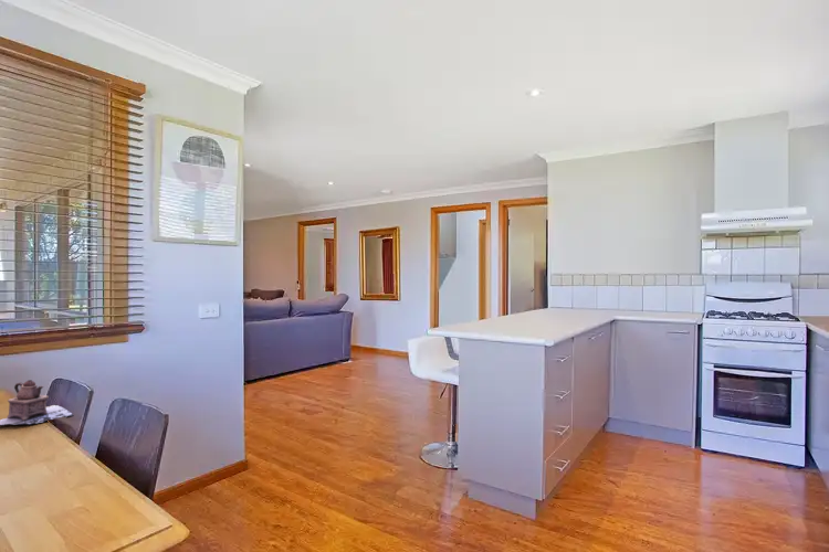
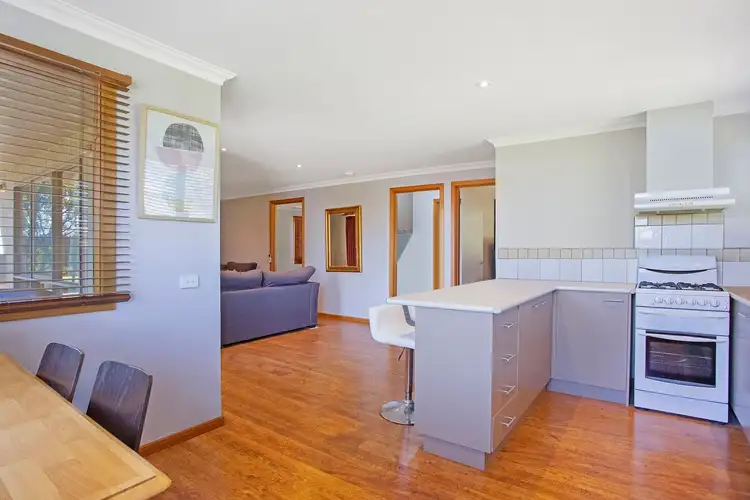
- teapot (30, 399)
